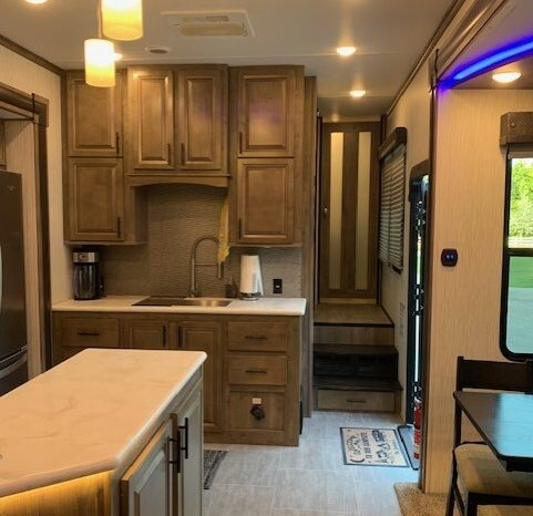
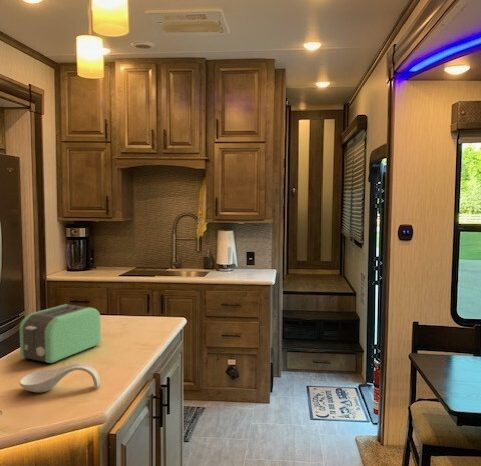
+ toaster (62, 331)
+ spoon rest (60, 376)
